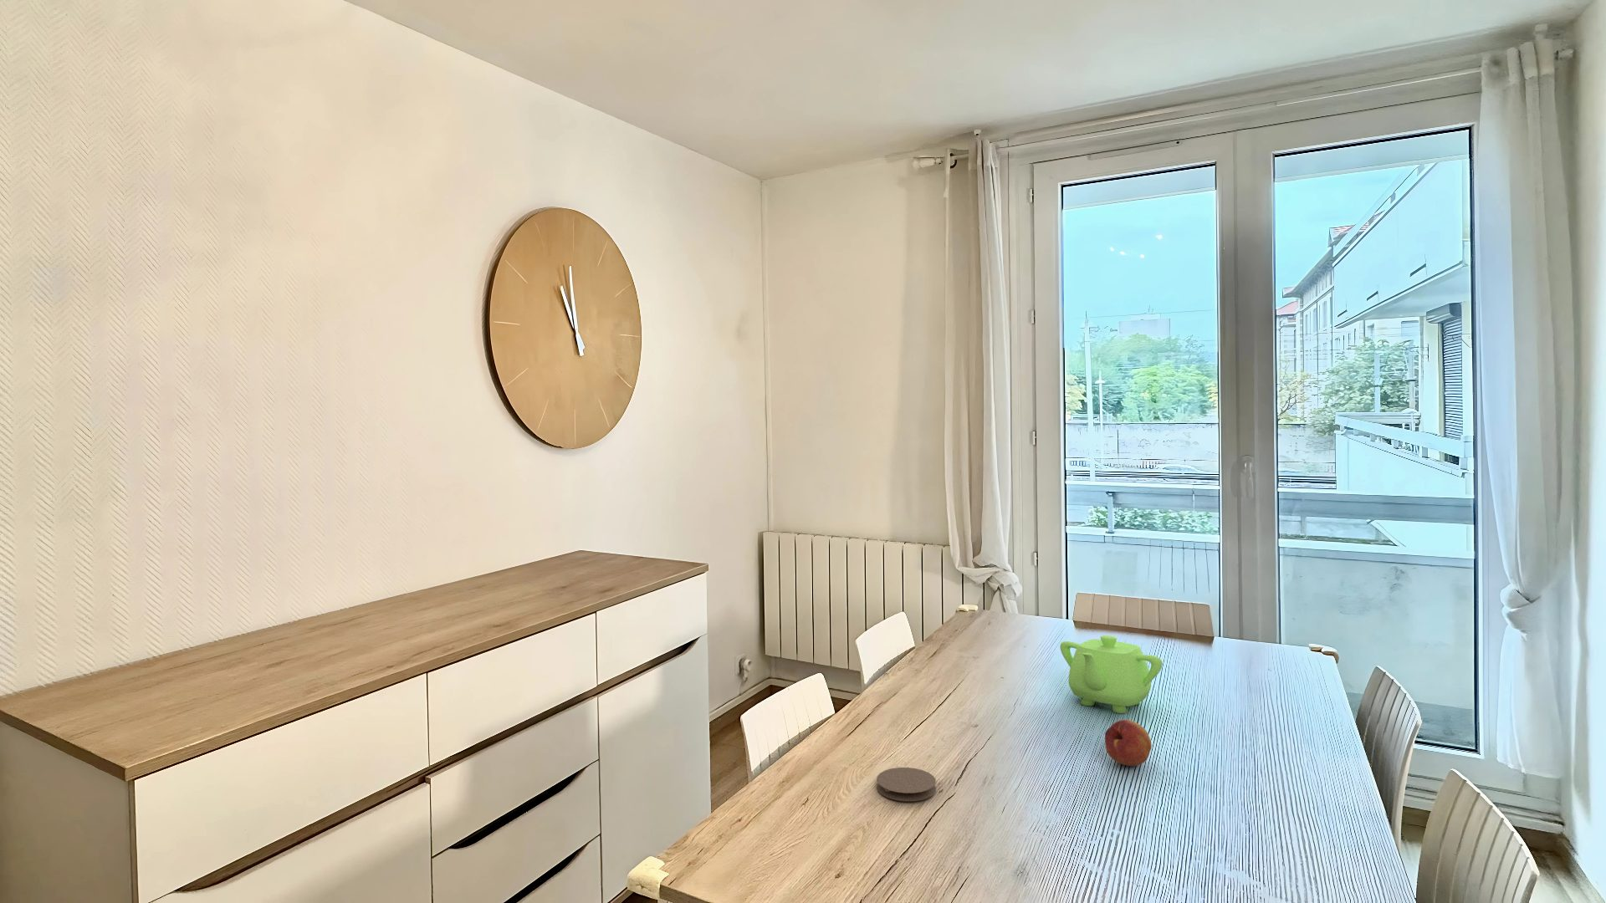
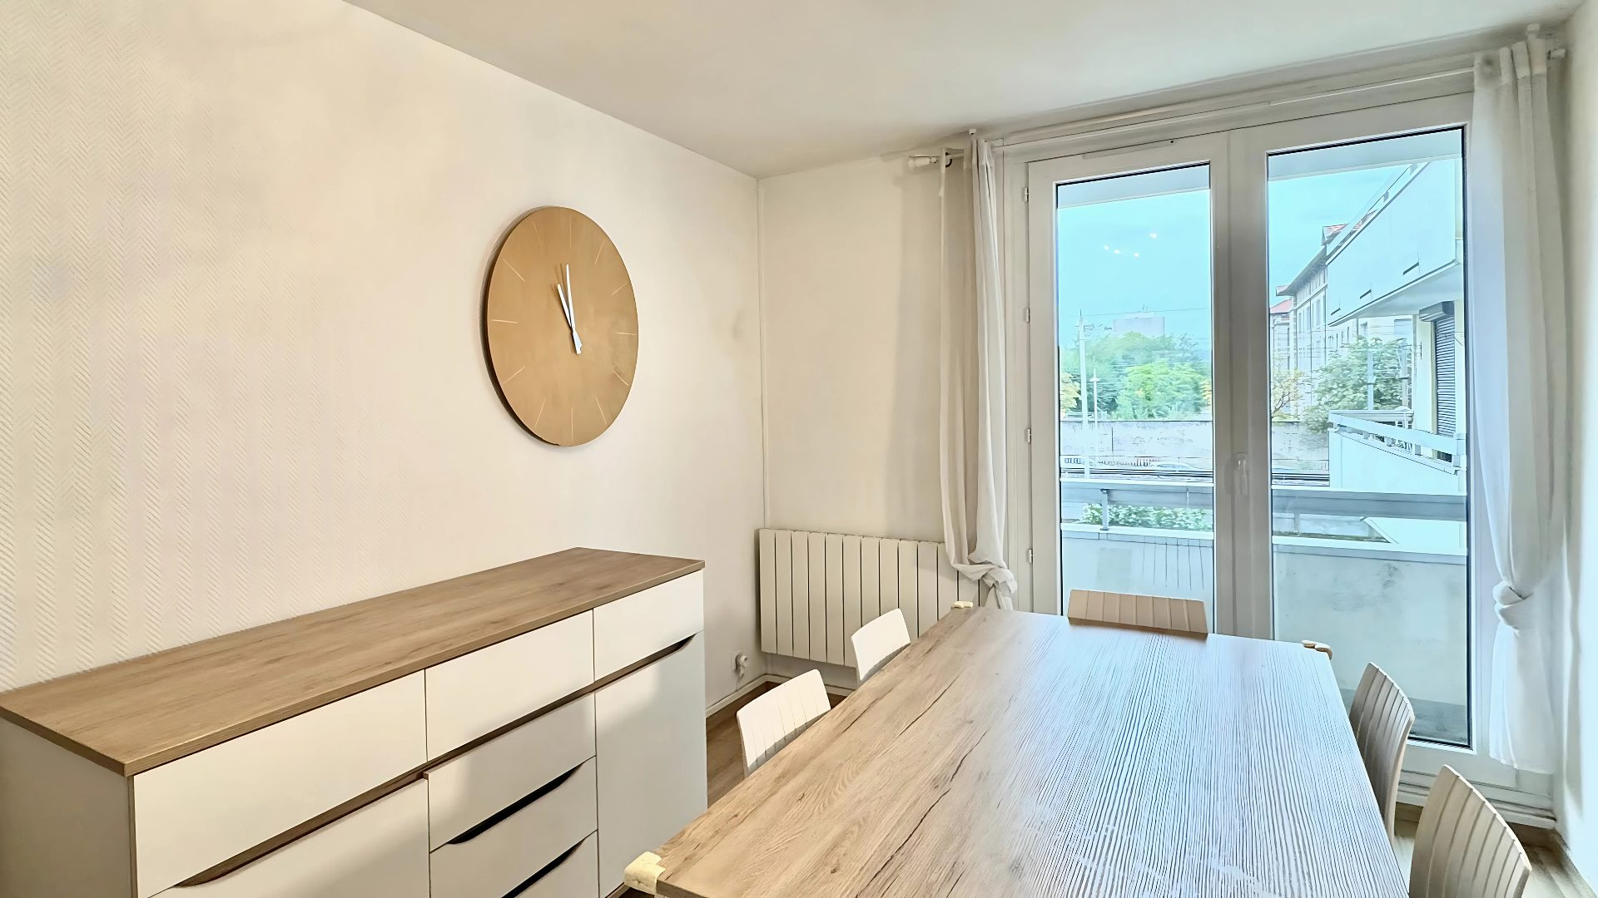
- fruit (1126, 742)
- teapot (1103, 673)
- coaster (906, 784)
